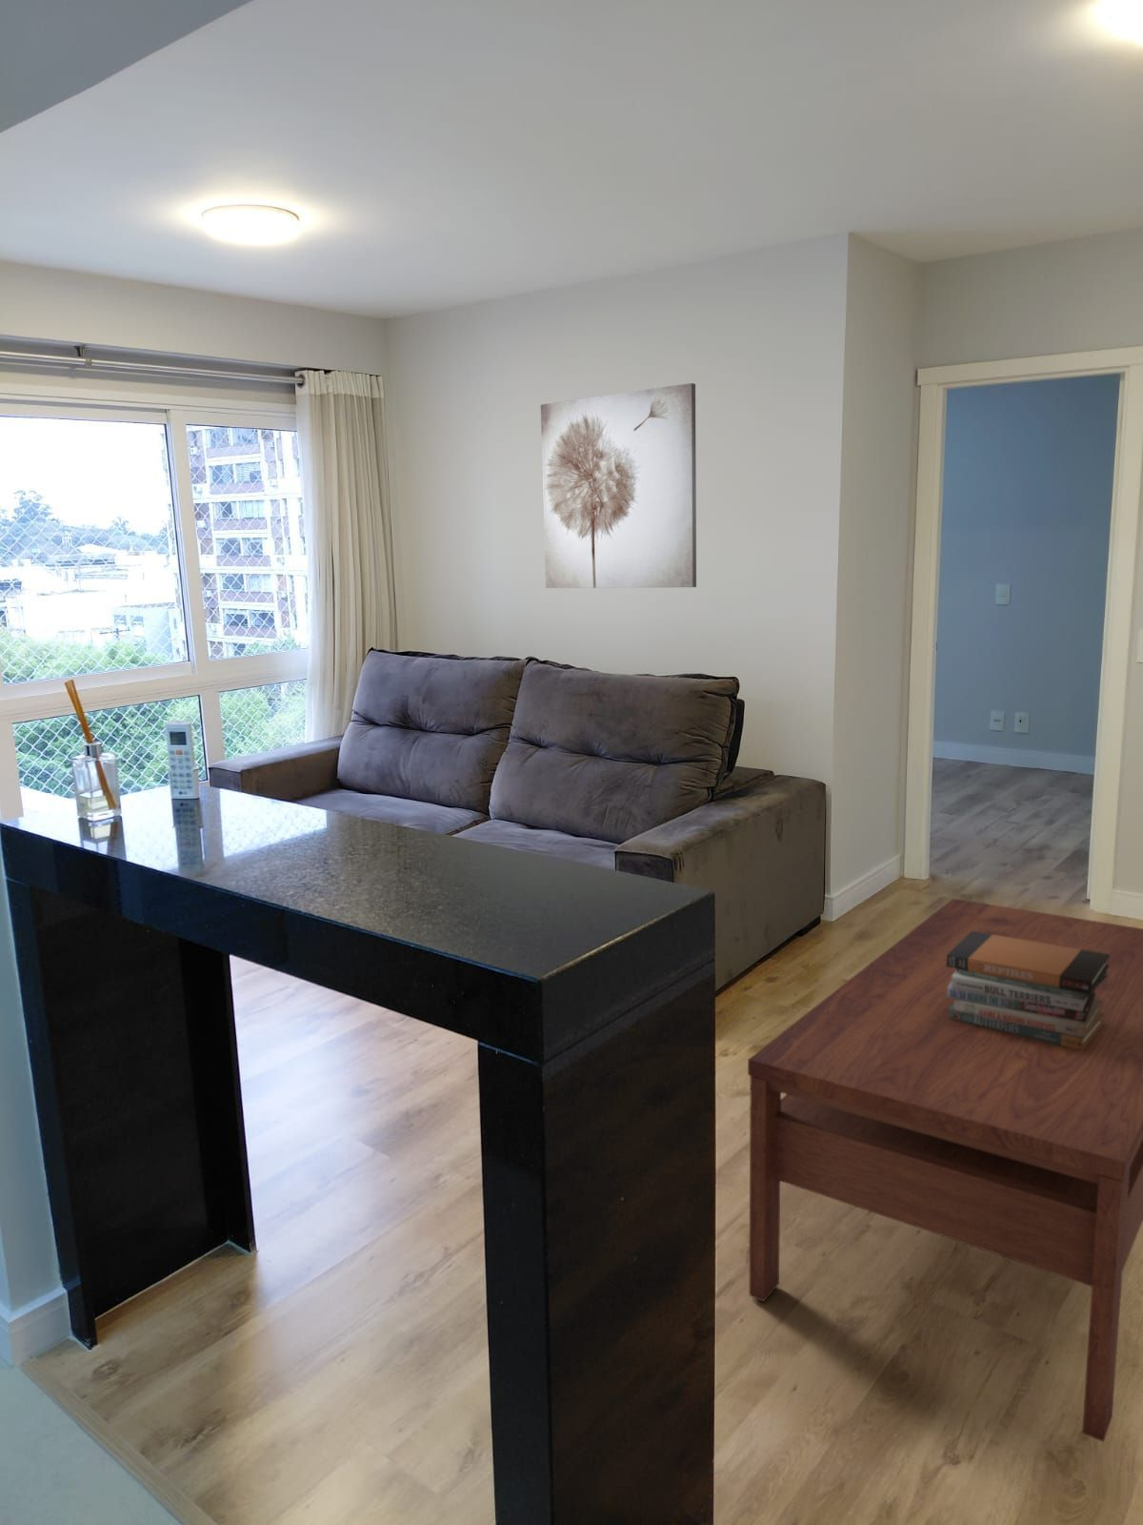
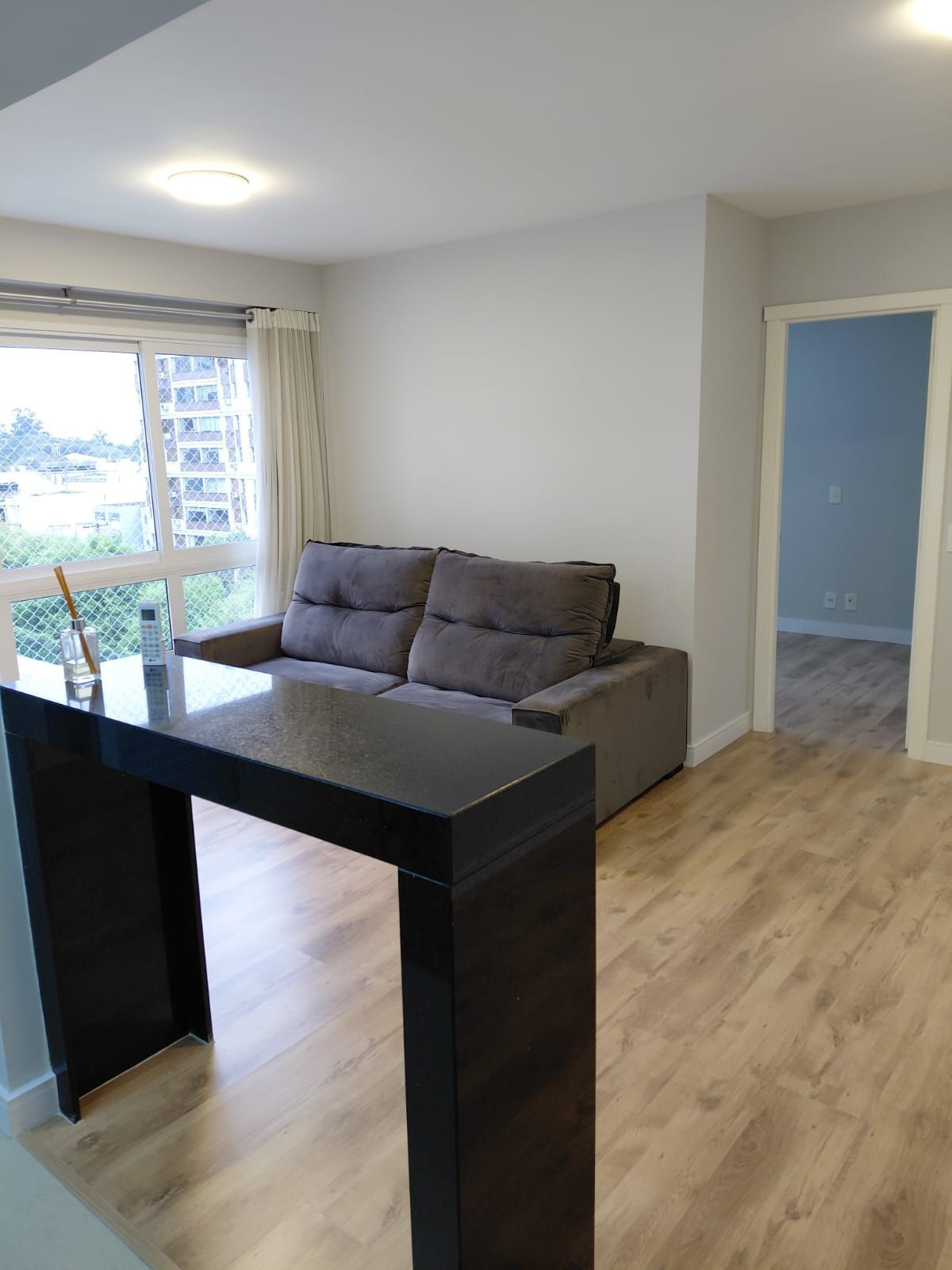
- book stack (1025, 987)
- wall art (615, 492)
- coffee table (1010, 1102)
